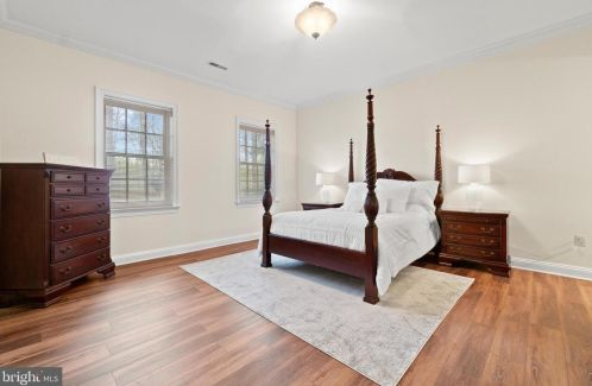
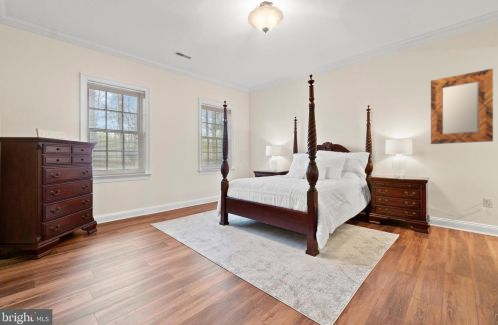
+ home mirror (459, 109)
